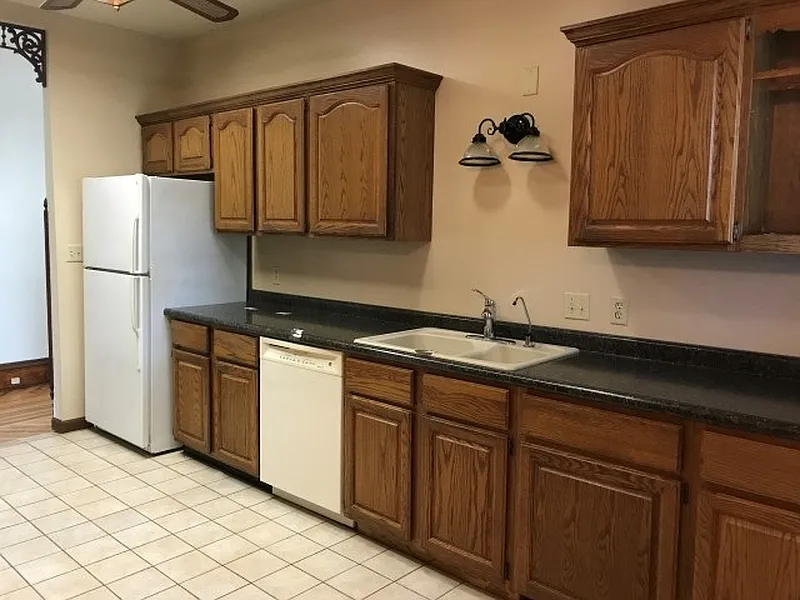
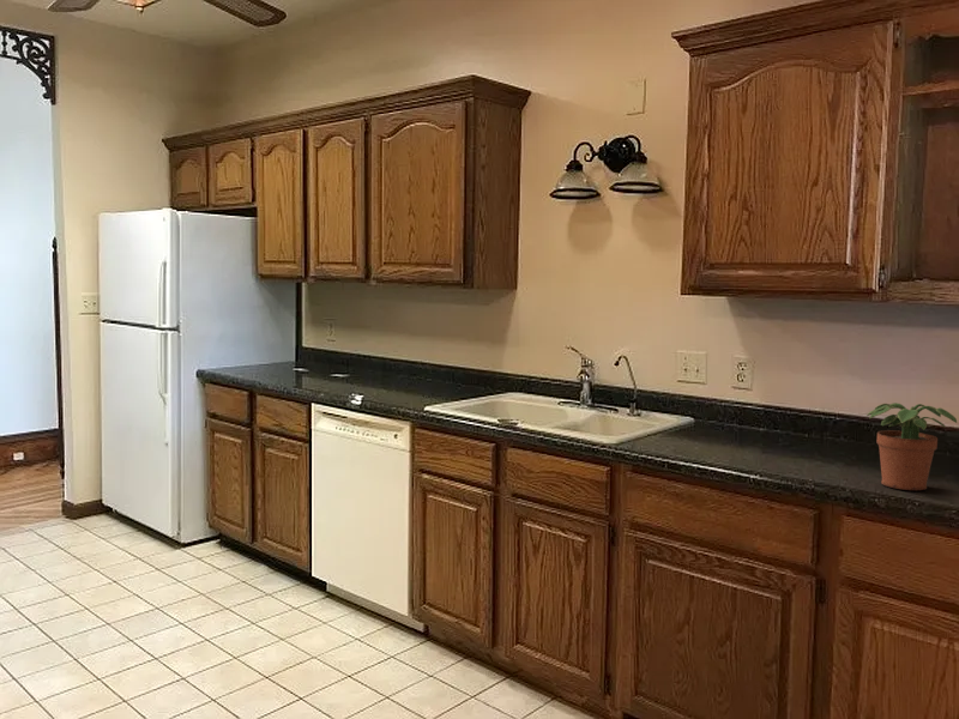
+ potted plant (906, 445)
